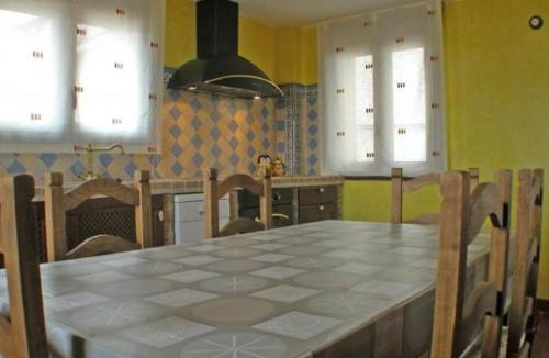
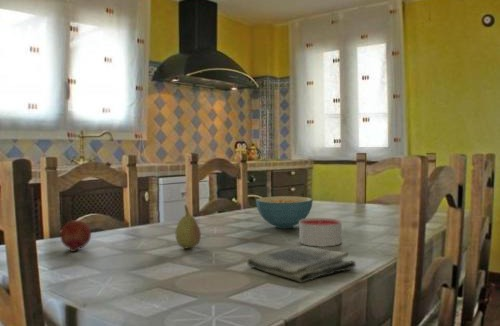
+ fruit (76, 234)
+ candle (320, 230)
+ dish towel (301, 260)
+ fruit (187, 225)
+ cereal bowl (284, 213)
